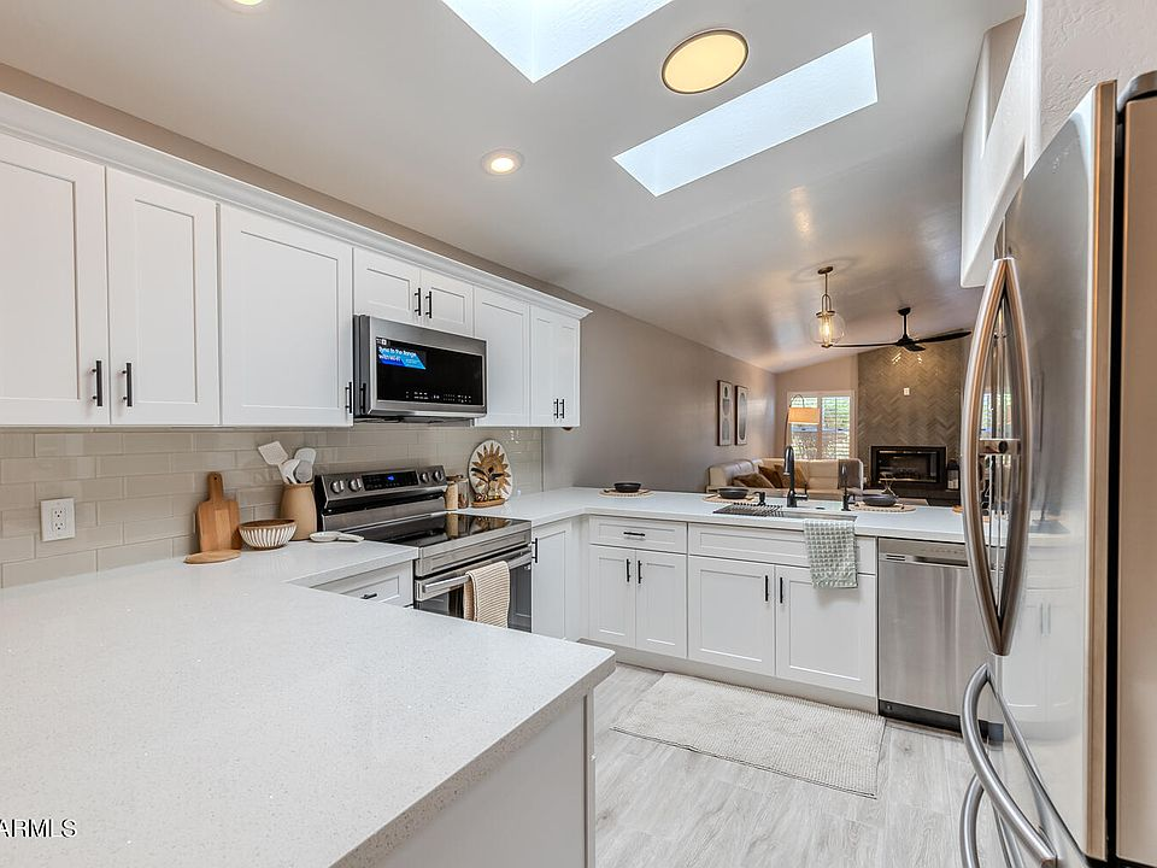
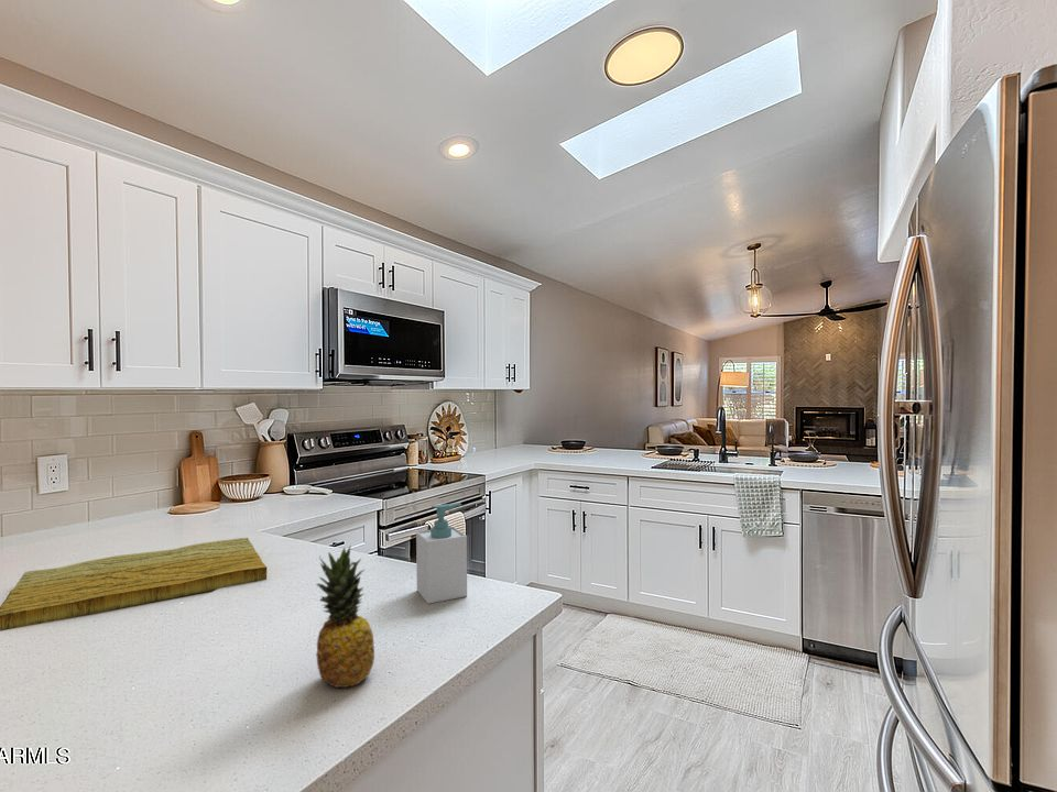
+ cutting board (146, 573)
+ soap bottle (442, 549)
+ fruit (345, 612)
